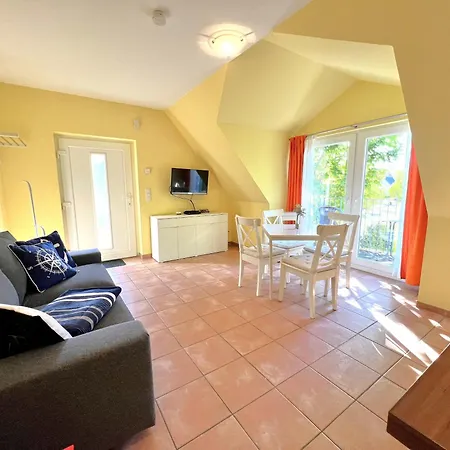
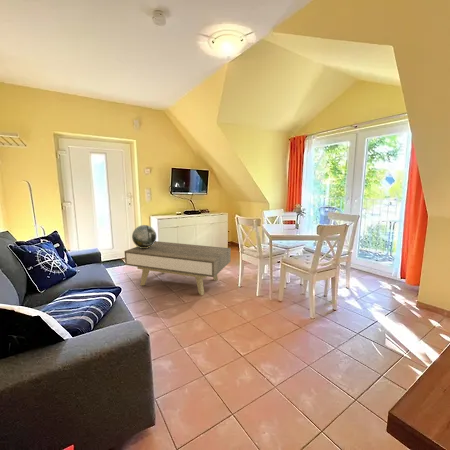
+ decorative sphere (144, 236)
+ coffee table (180, 266)
